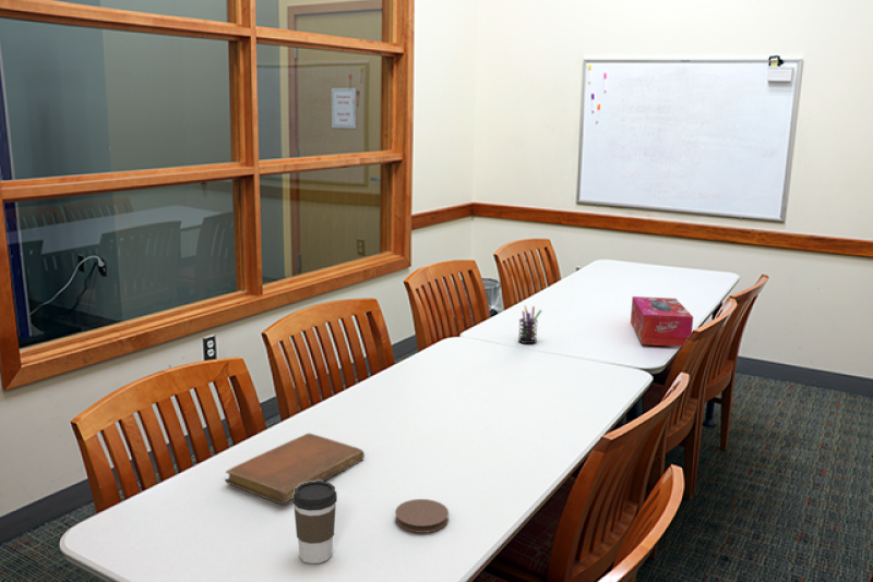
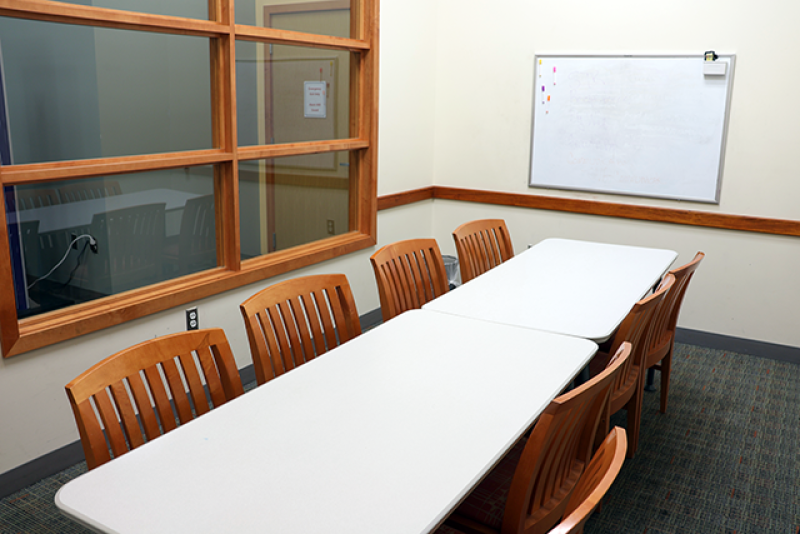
- tissue box (659, 319)
- notebook (297, 465)
- coffee cup (315, 522)
- coaster (421, 514)
- pen holder (530, 323)
